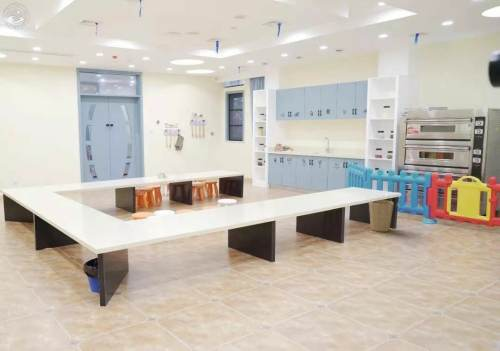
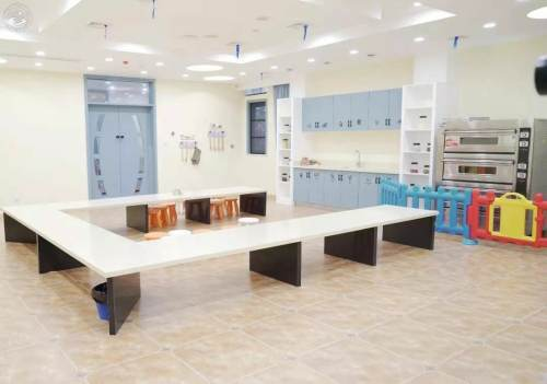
- basket (380, 213)
